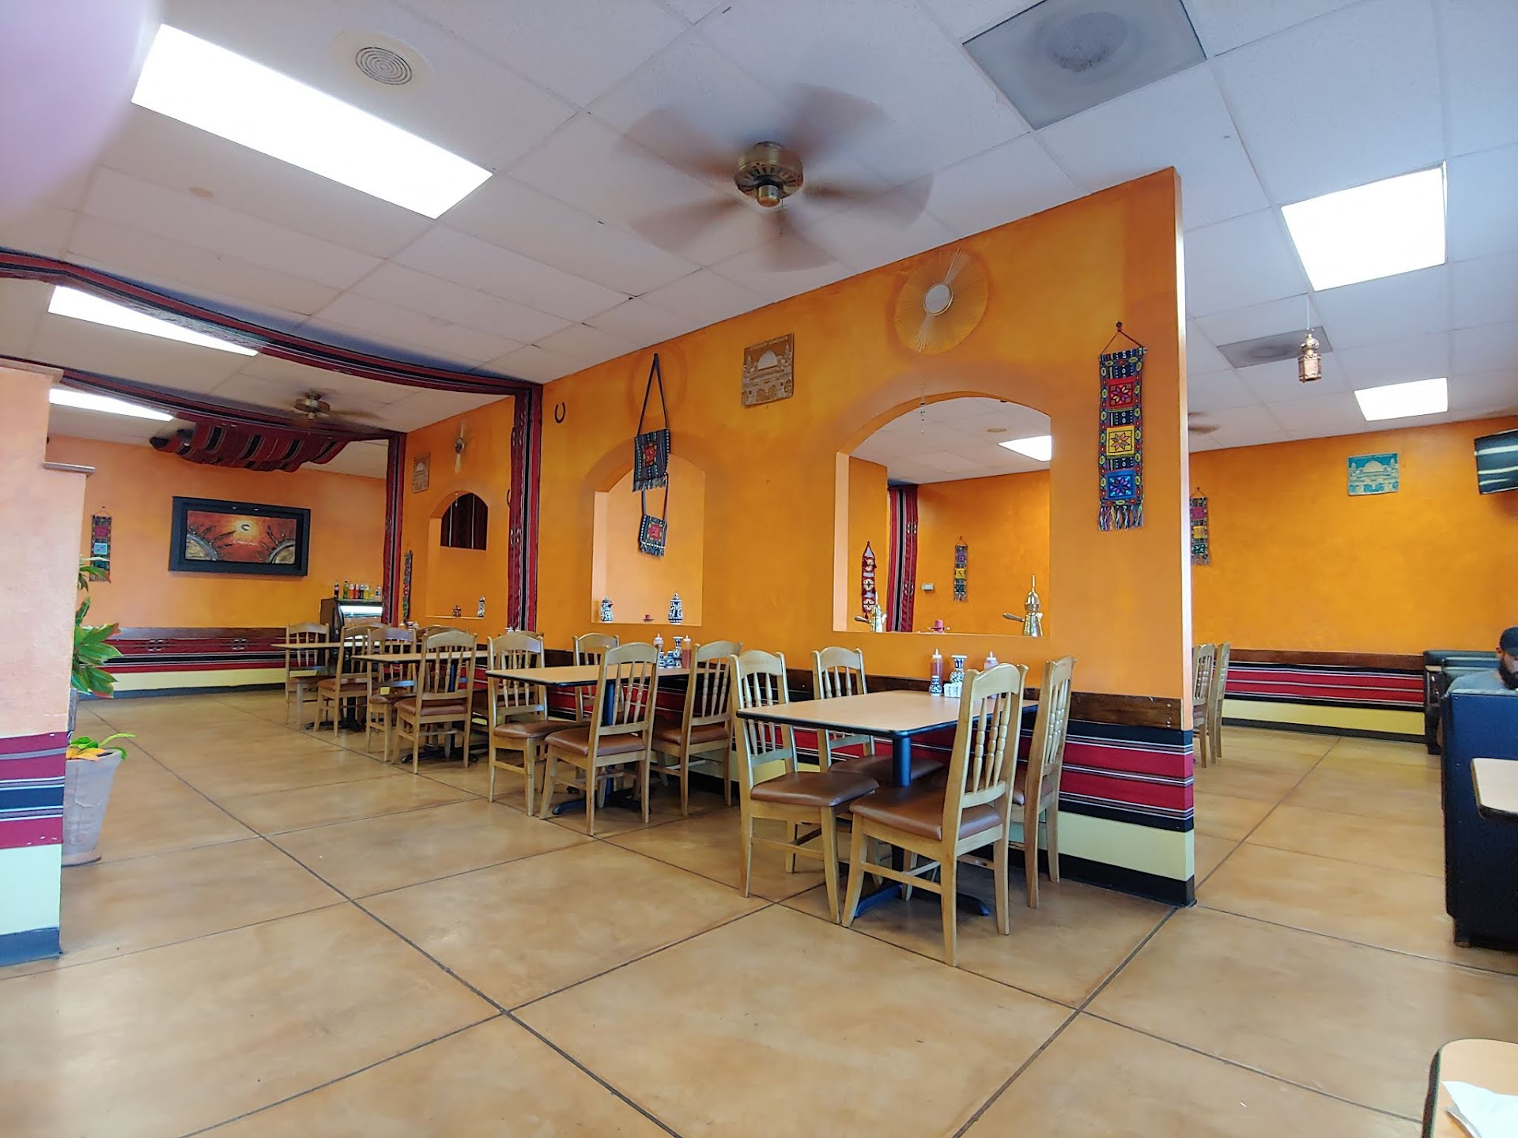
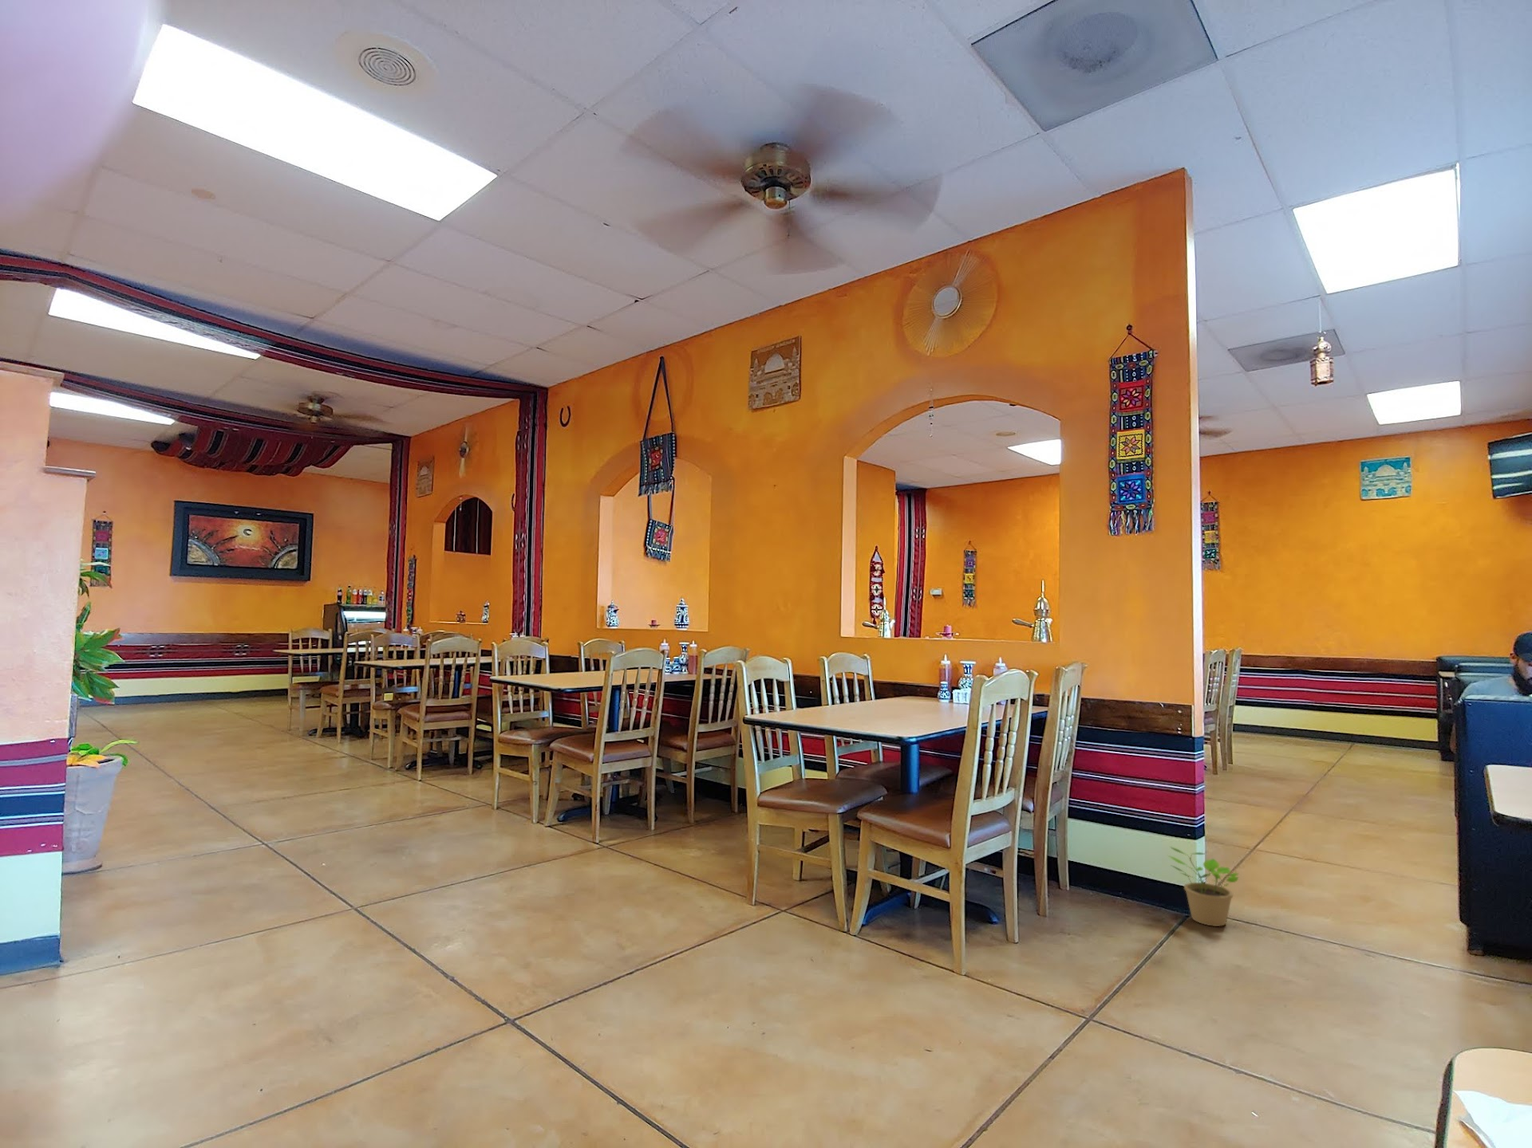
+ potted plant (1204, 883)
